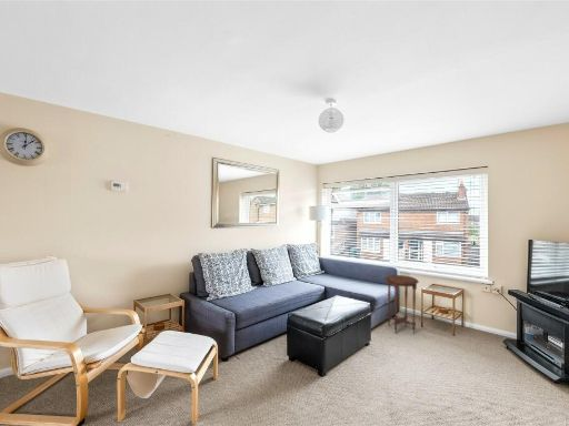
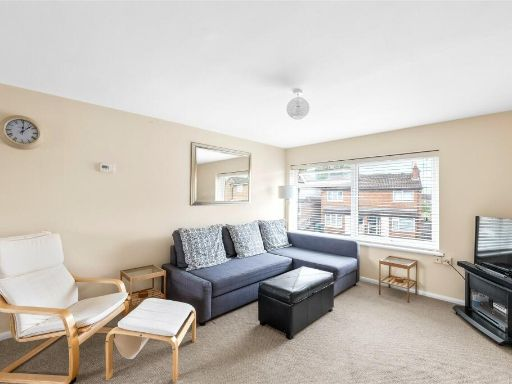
- side table (396, 303)
